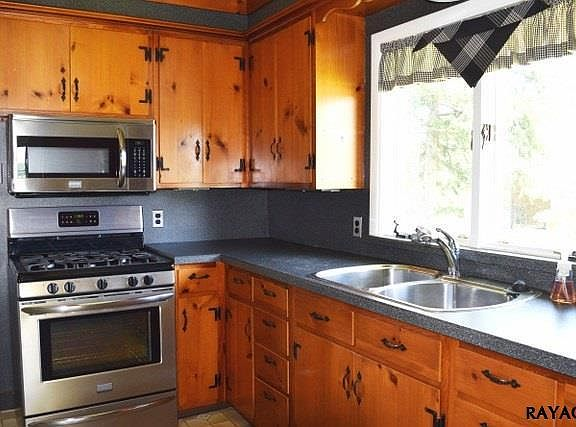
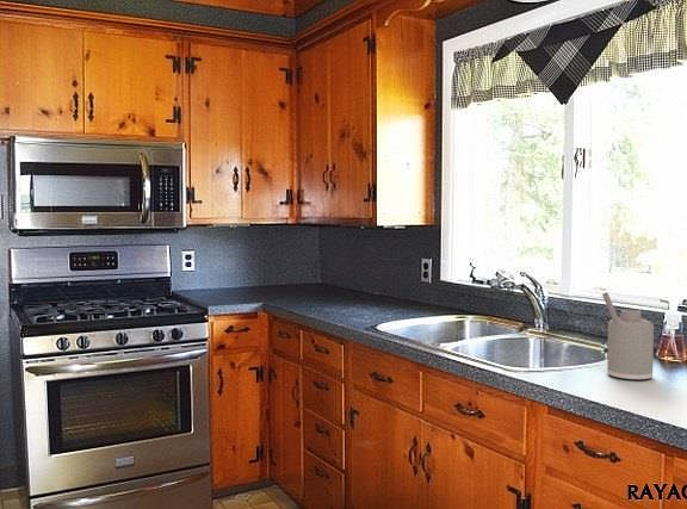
+ soap dispenser (625, 334)
